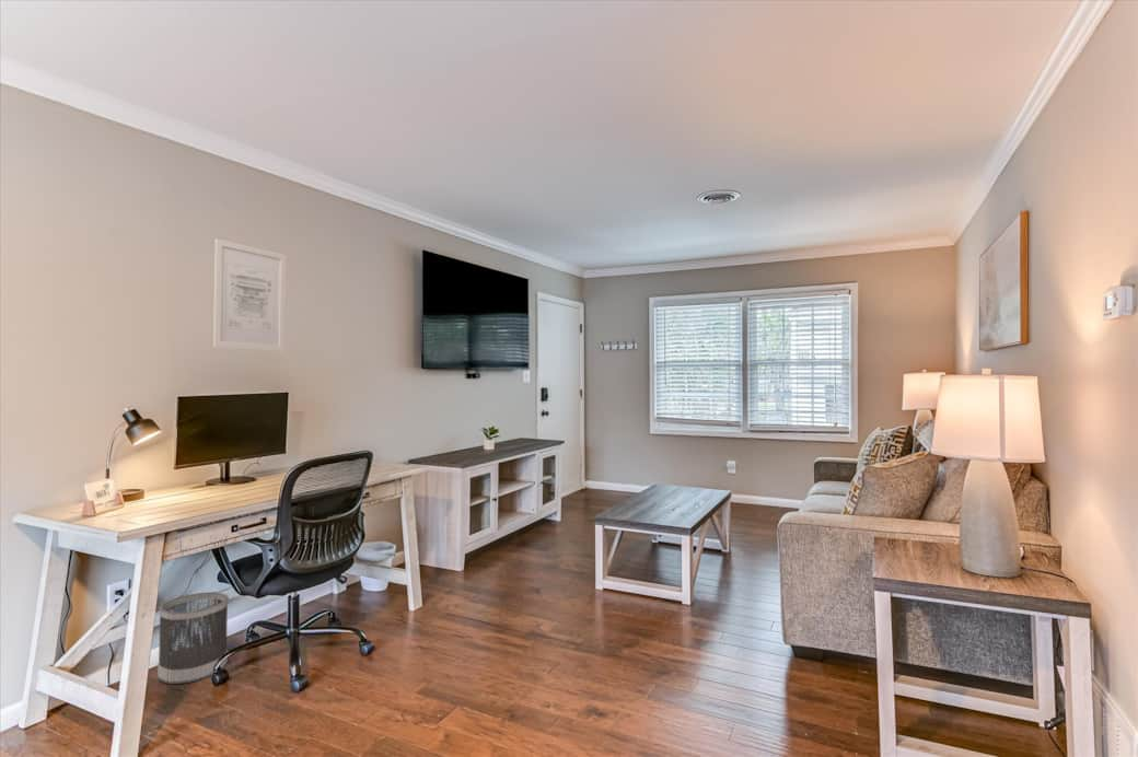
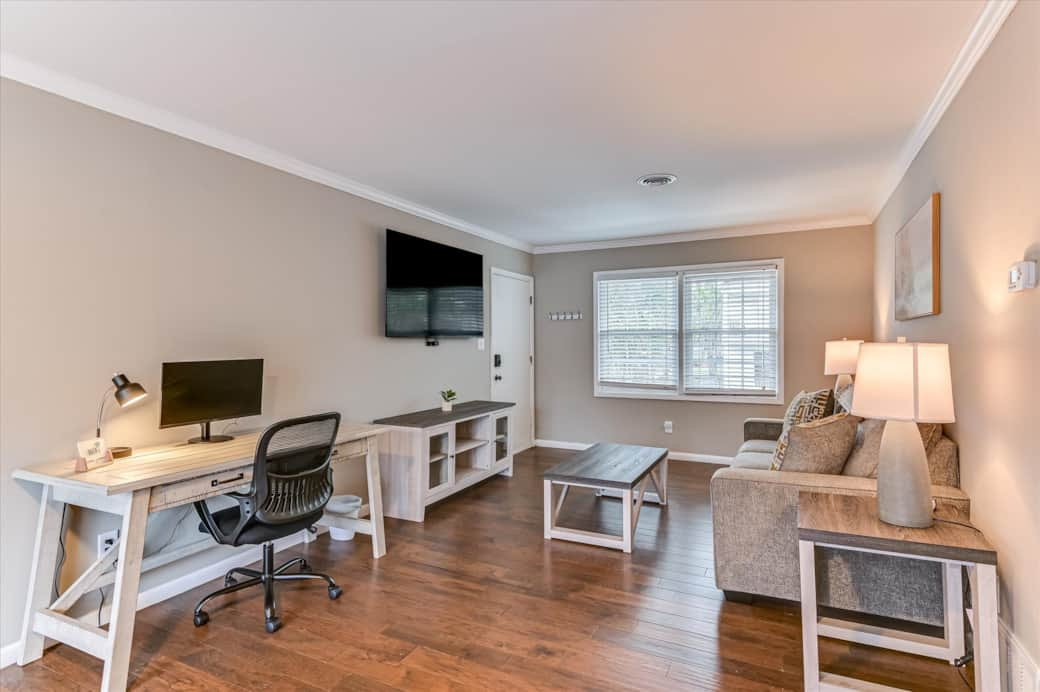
- wastebasket (194, 636)
- wall art (251, 298)
